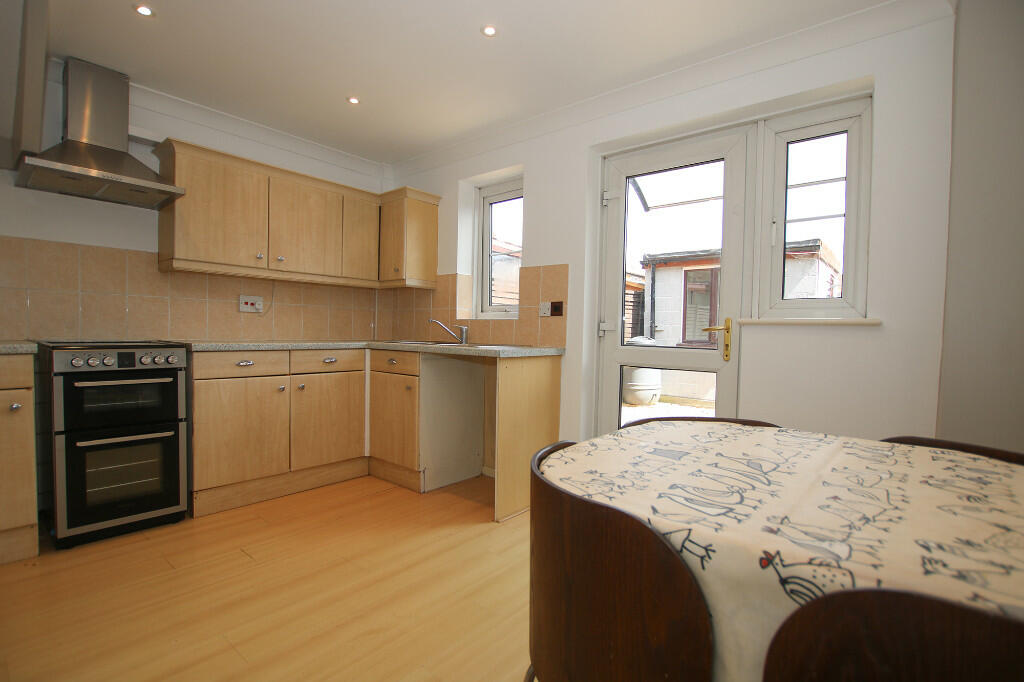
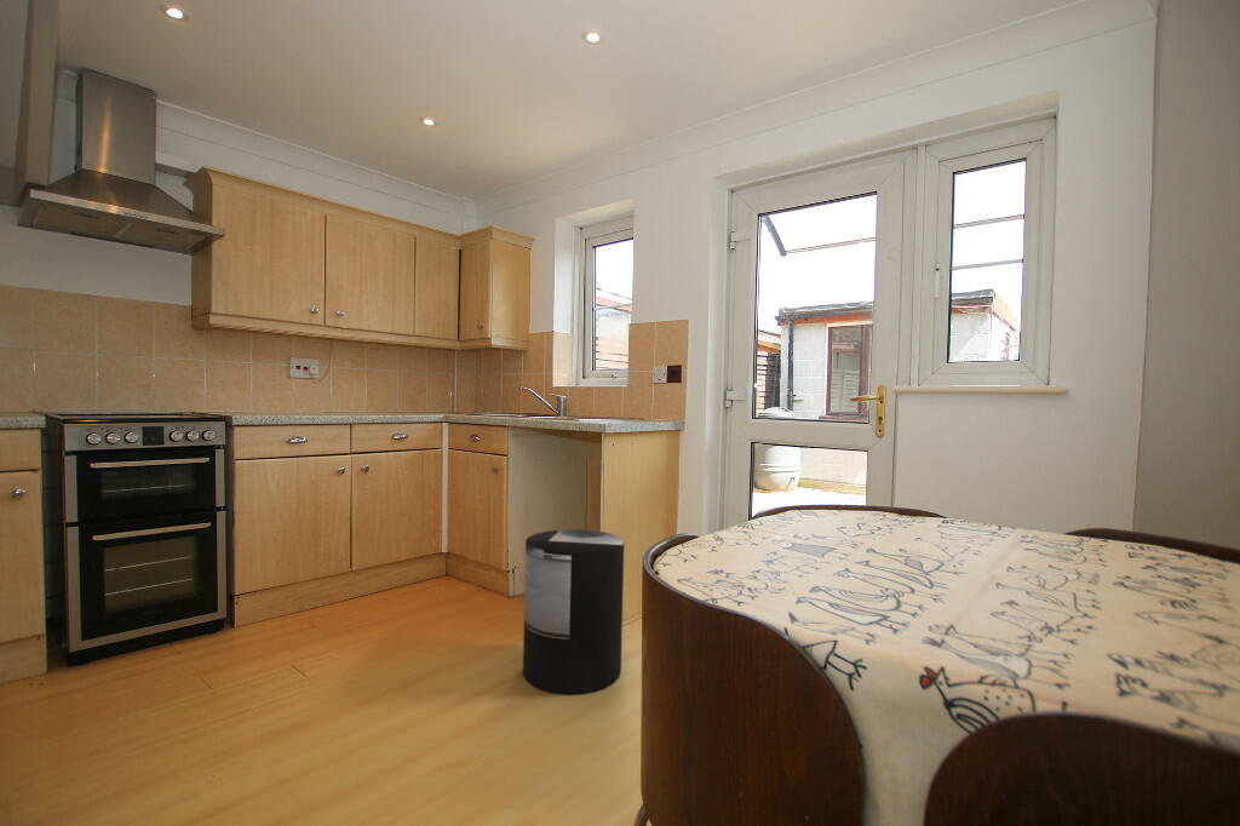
+ trash can (573, 604)
